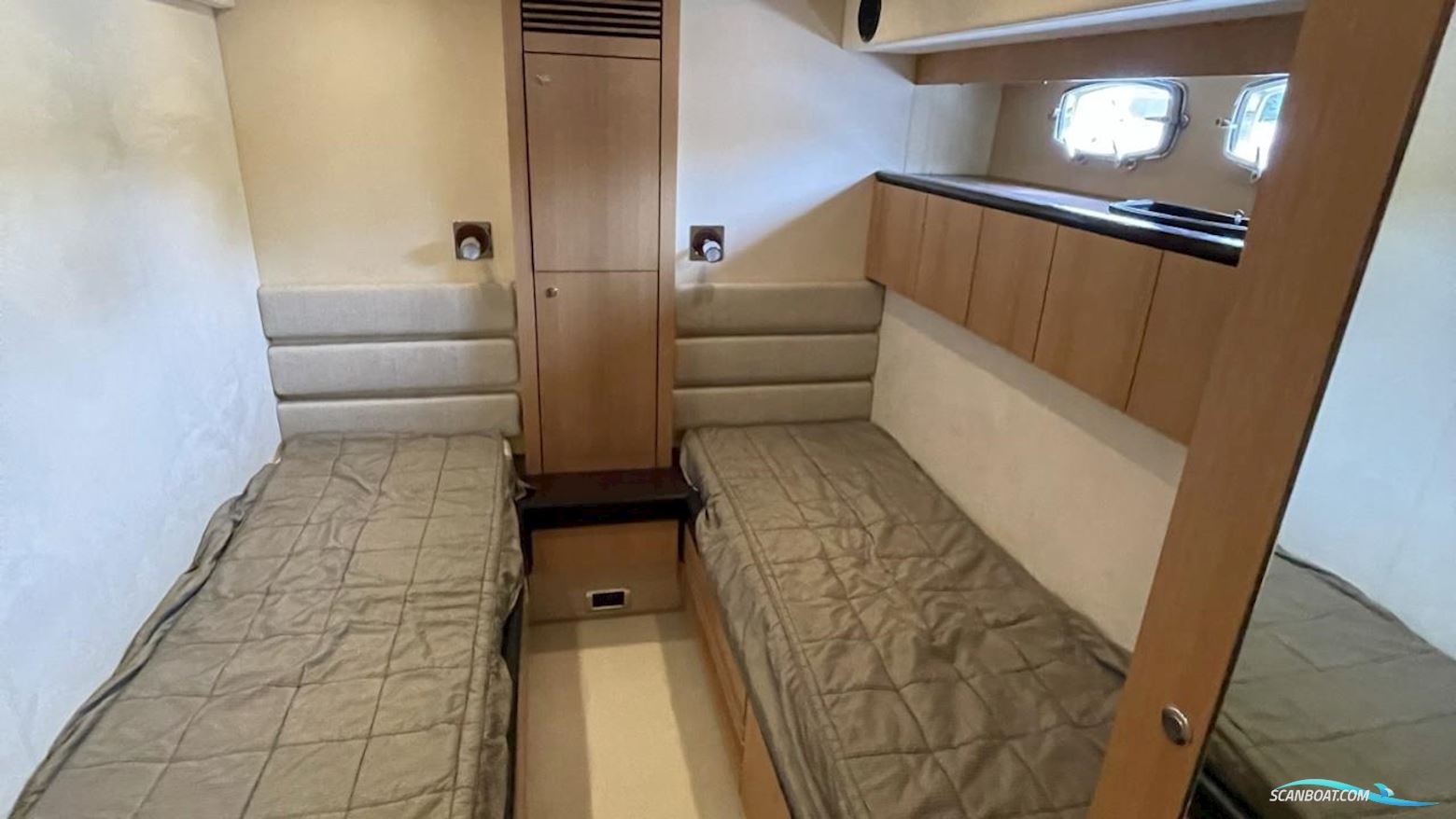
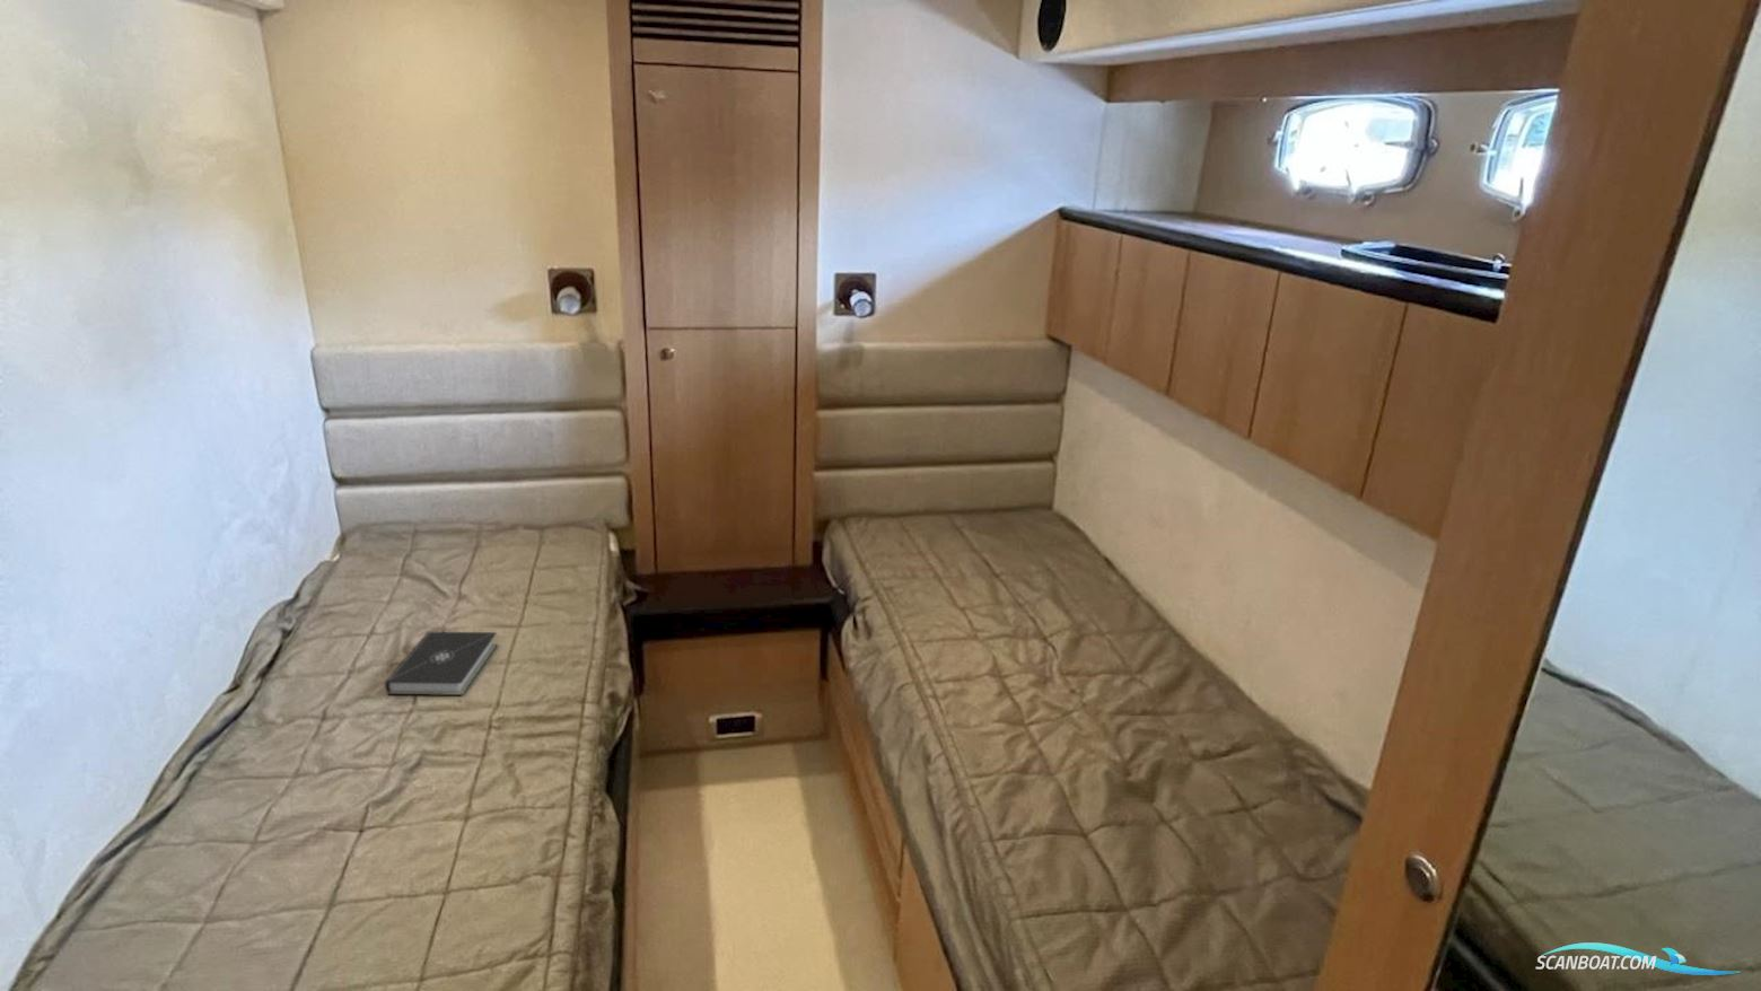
+ book (444, 662)
